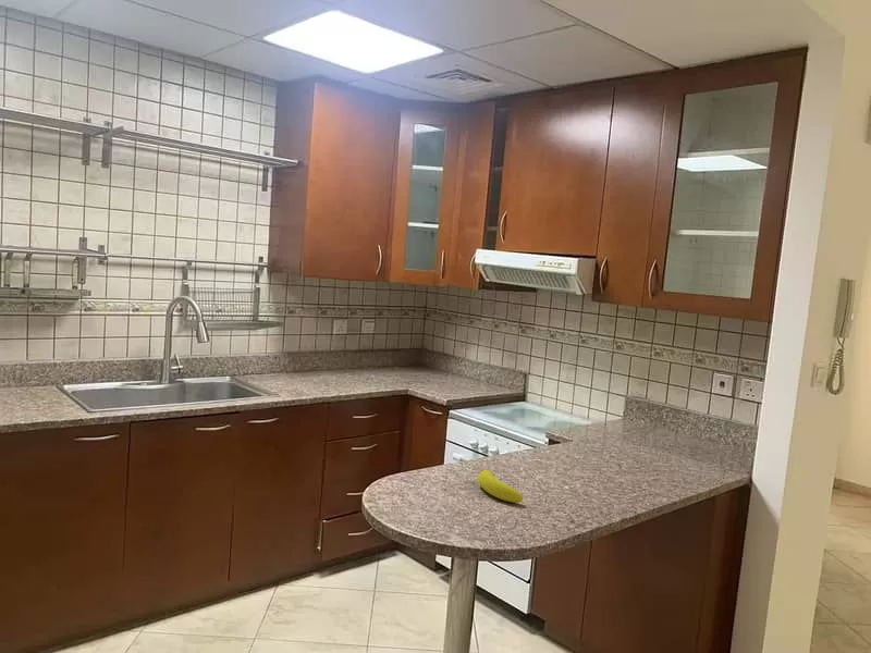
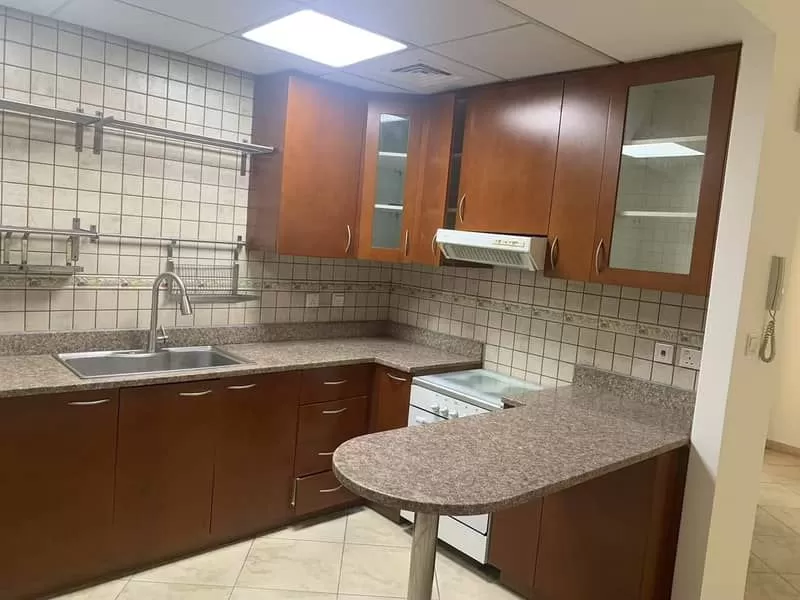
- fruit (501, 482)
